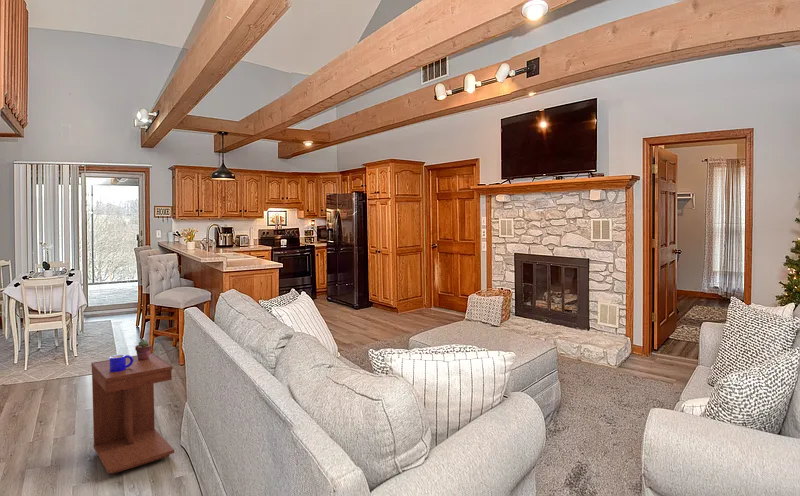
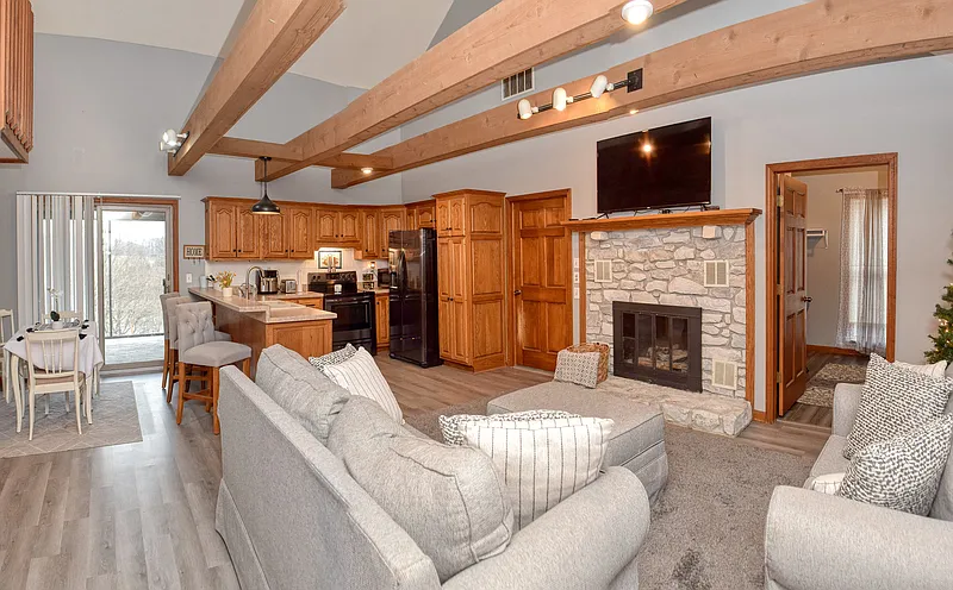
- mug (121, 362)
- side table (132, 410)
- potted succulent (143, 349)
